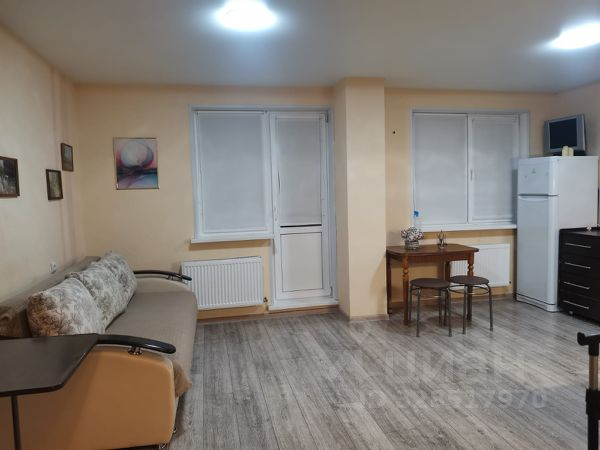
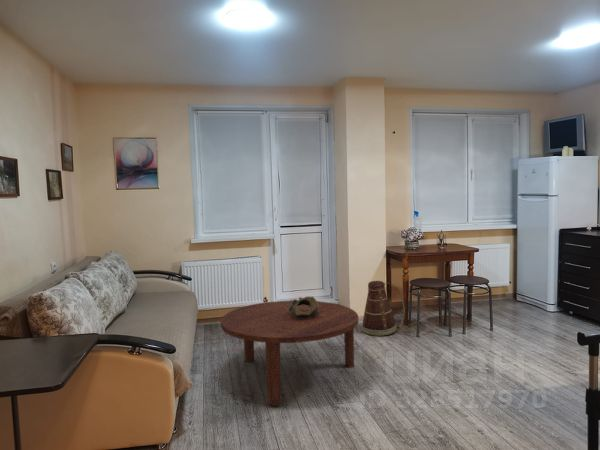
+ decorative bowl (302, 304)
+ basket (383, 303)
+ coffee table (290, 342)
